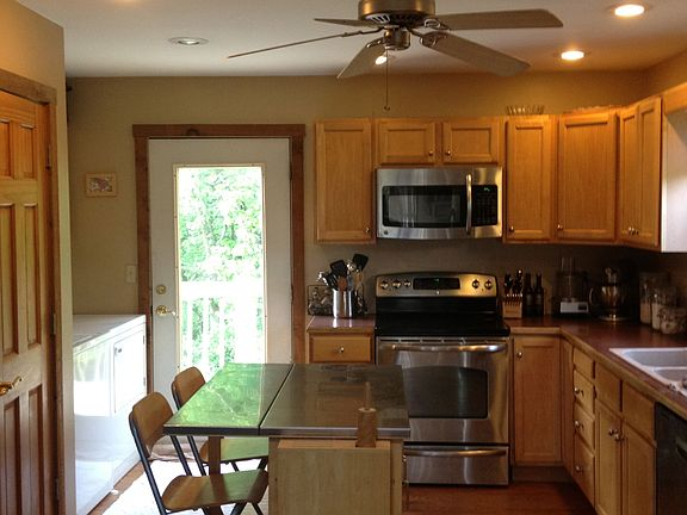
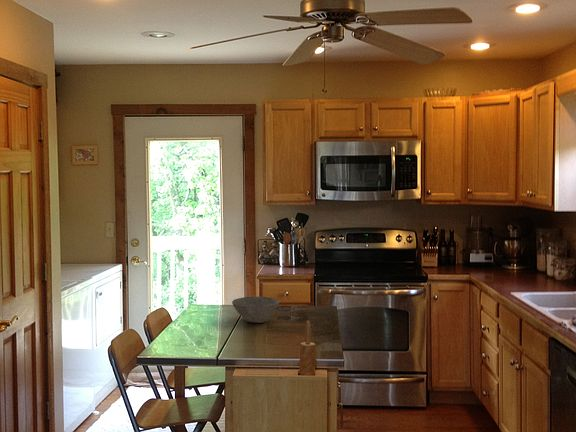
+ bowl (256, 310)
